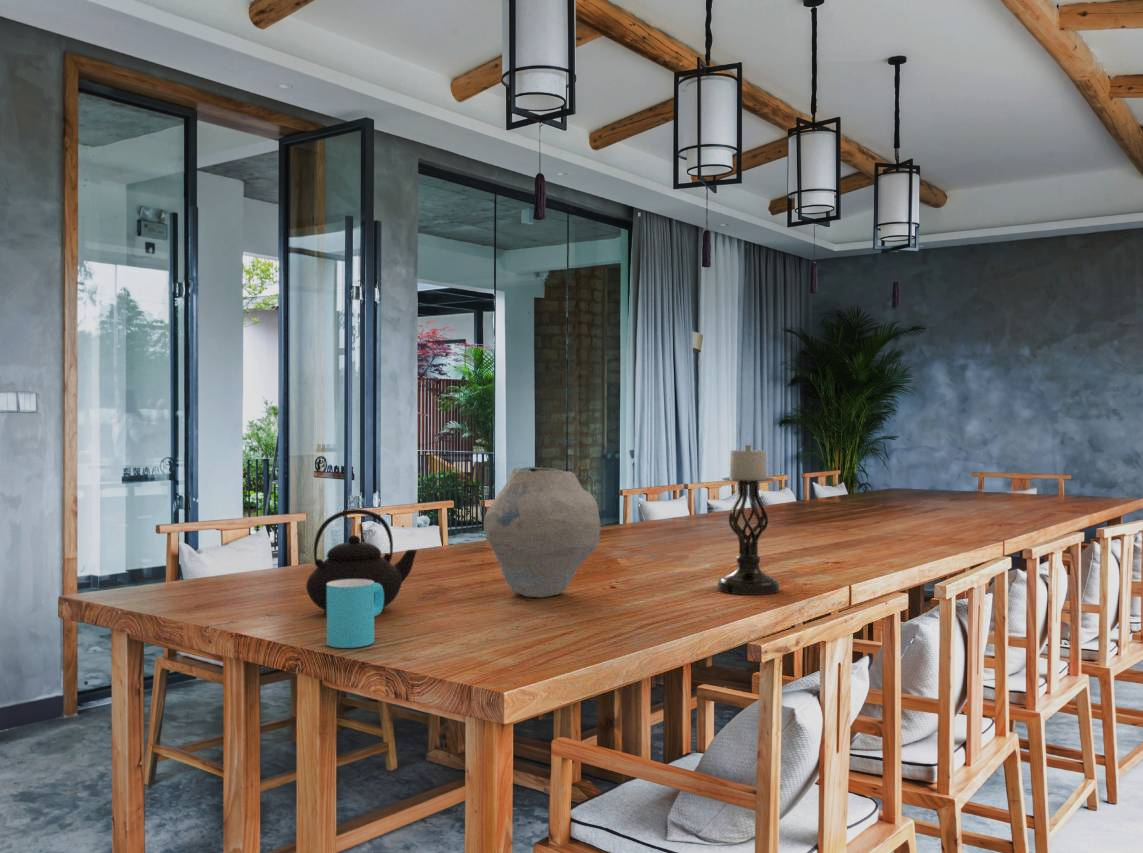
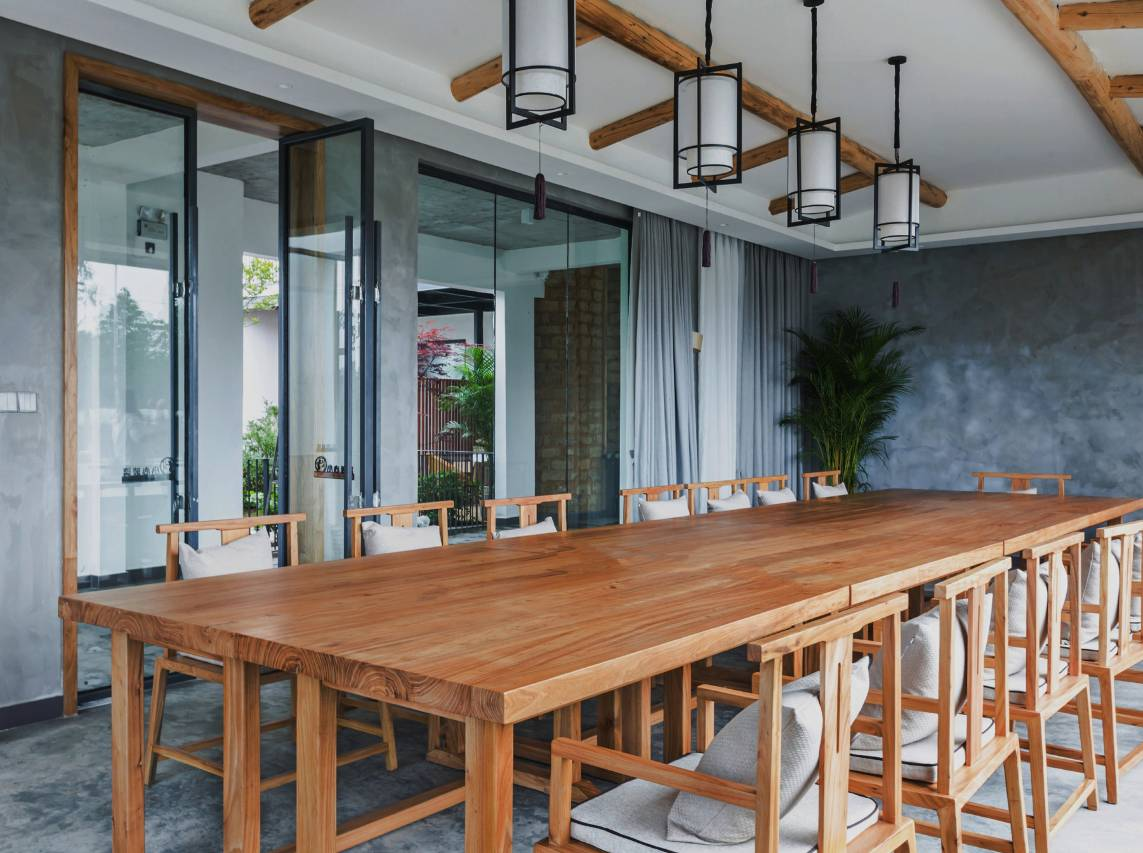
- teapot (364, 558)
- candle holder (749, 517)
- vase (541, 530)
- cup (359, 611)
